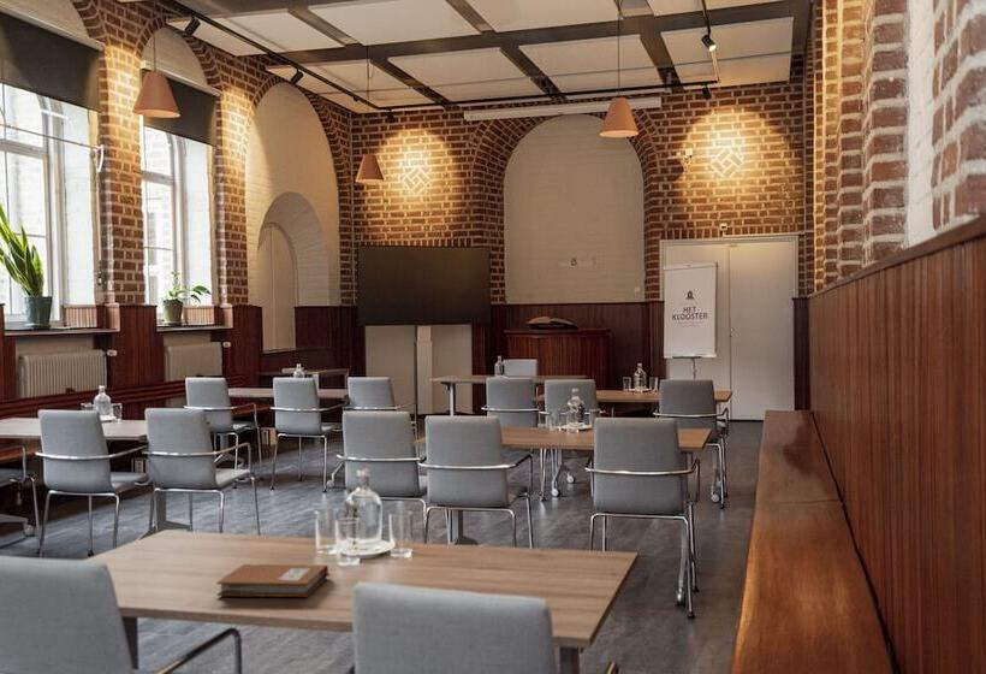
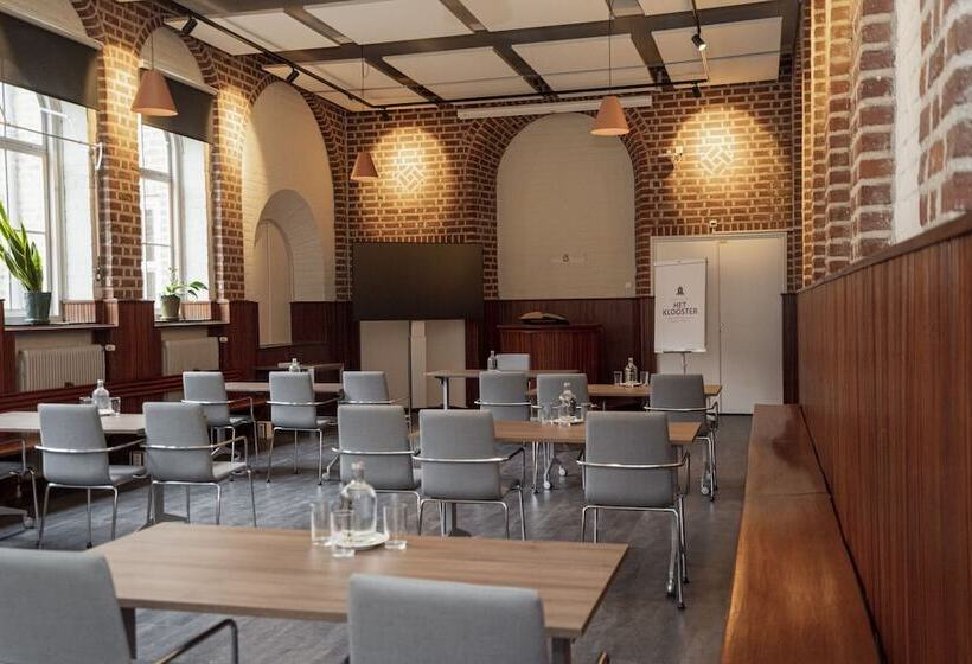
- notebook (277, 579)
